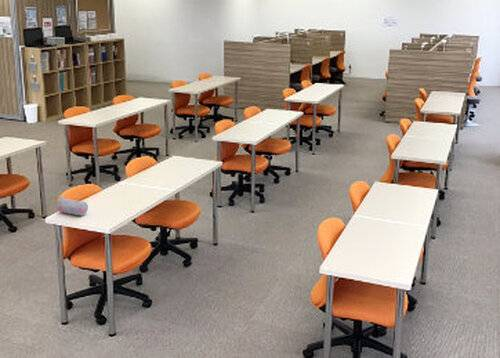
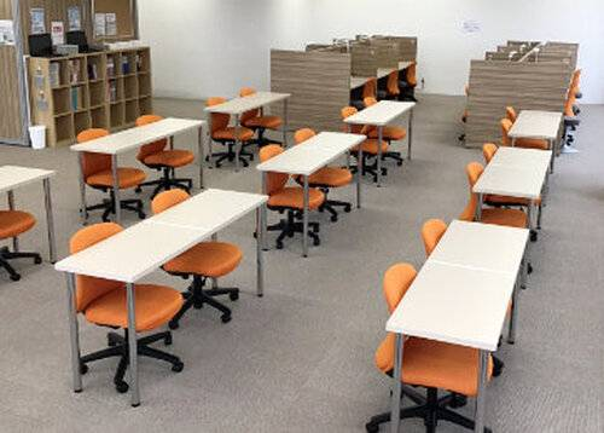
- pencil case (72, 206)
